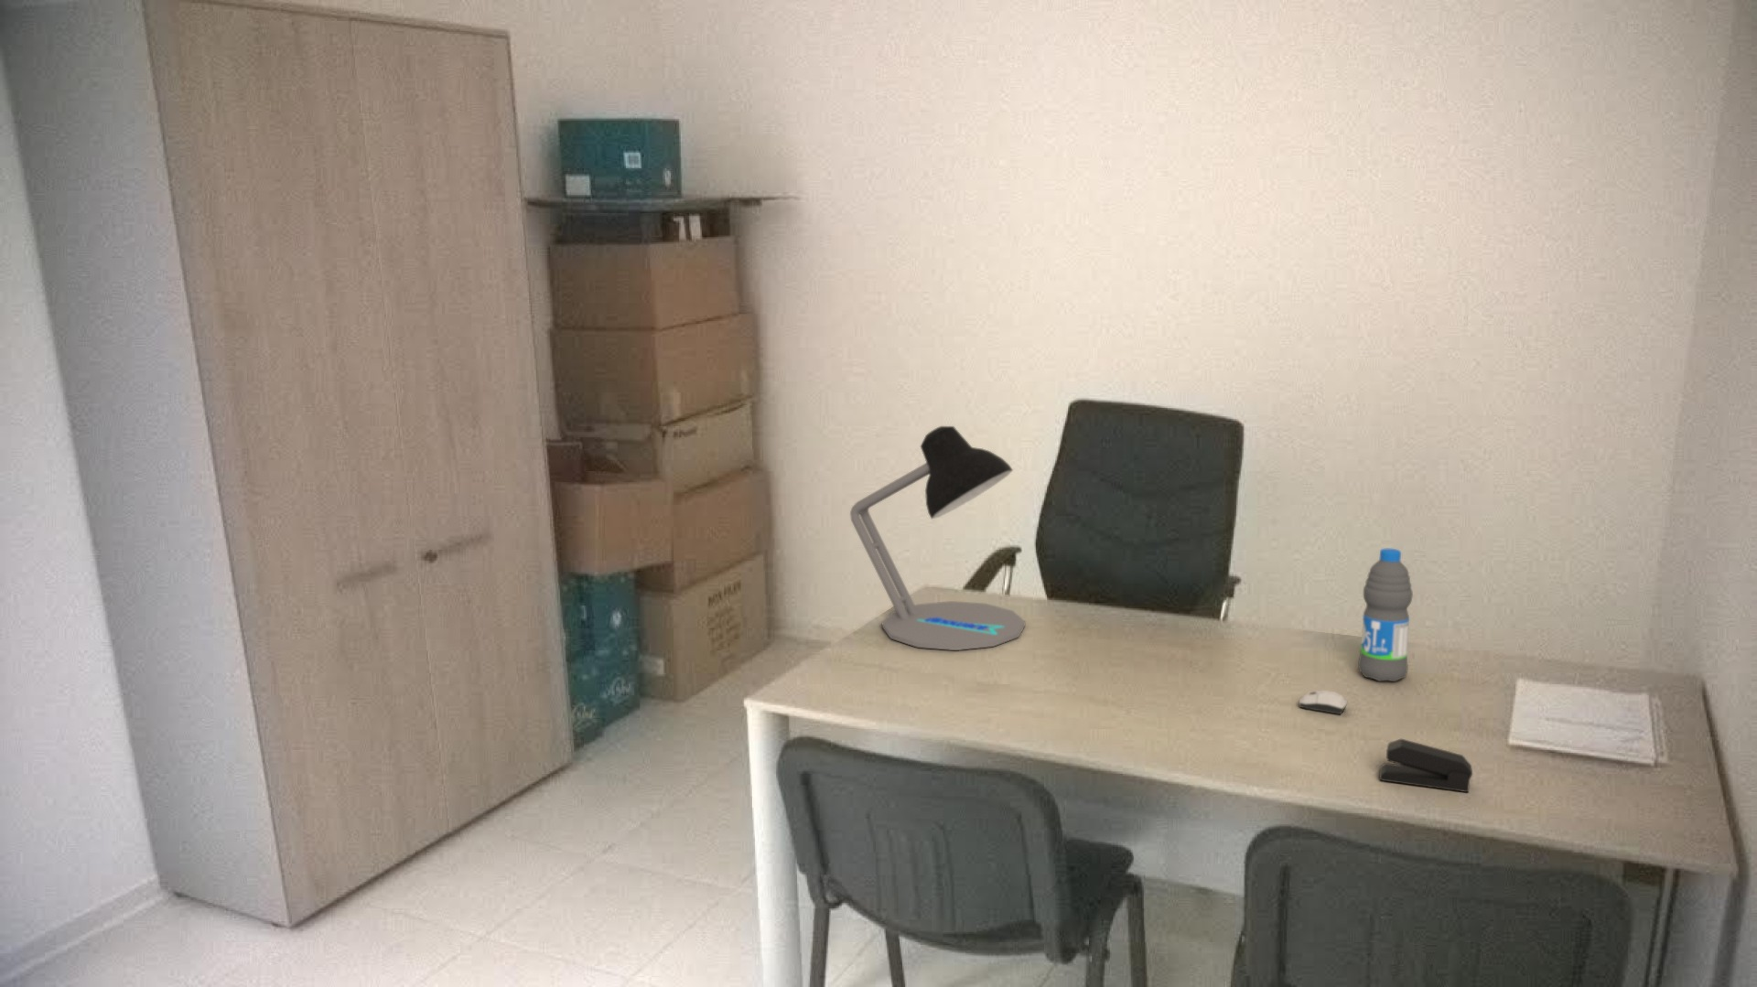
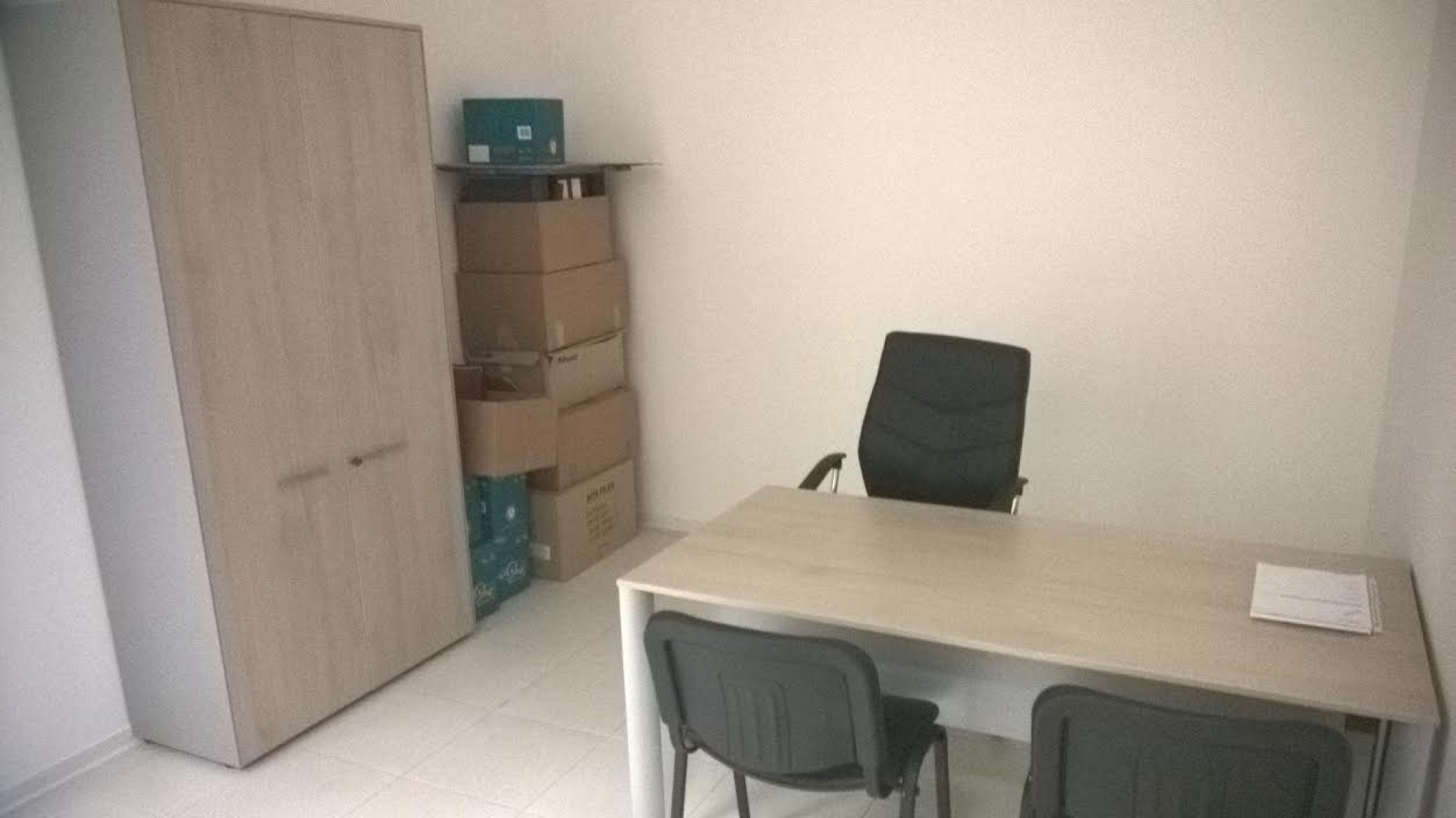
- desk lamp (934, 518)
- stapler (1425, 763)
- water bottle (1385, 613)
- computer mouse (1324, 700)
